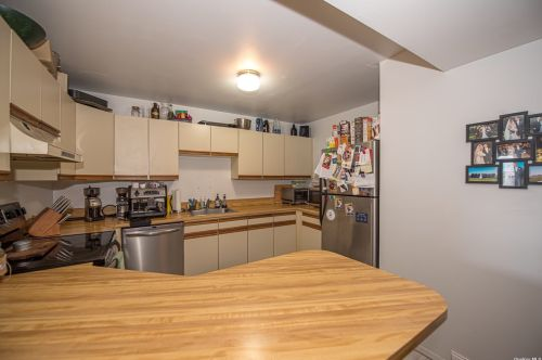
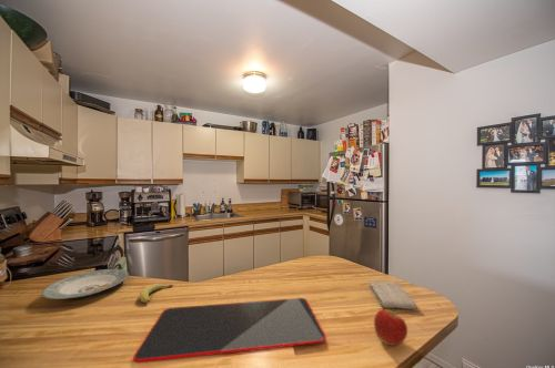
+ plate (89, 285)
+ fruit (153, 290)
+ cutting board (236, 324)
+ apple (390, 324)
+ washcloth (390, 293)
